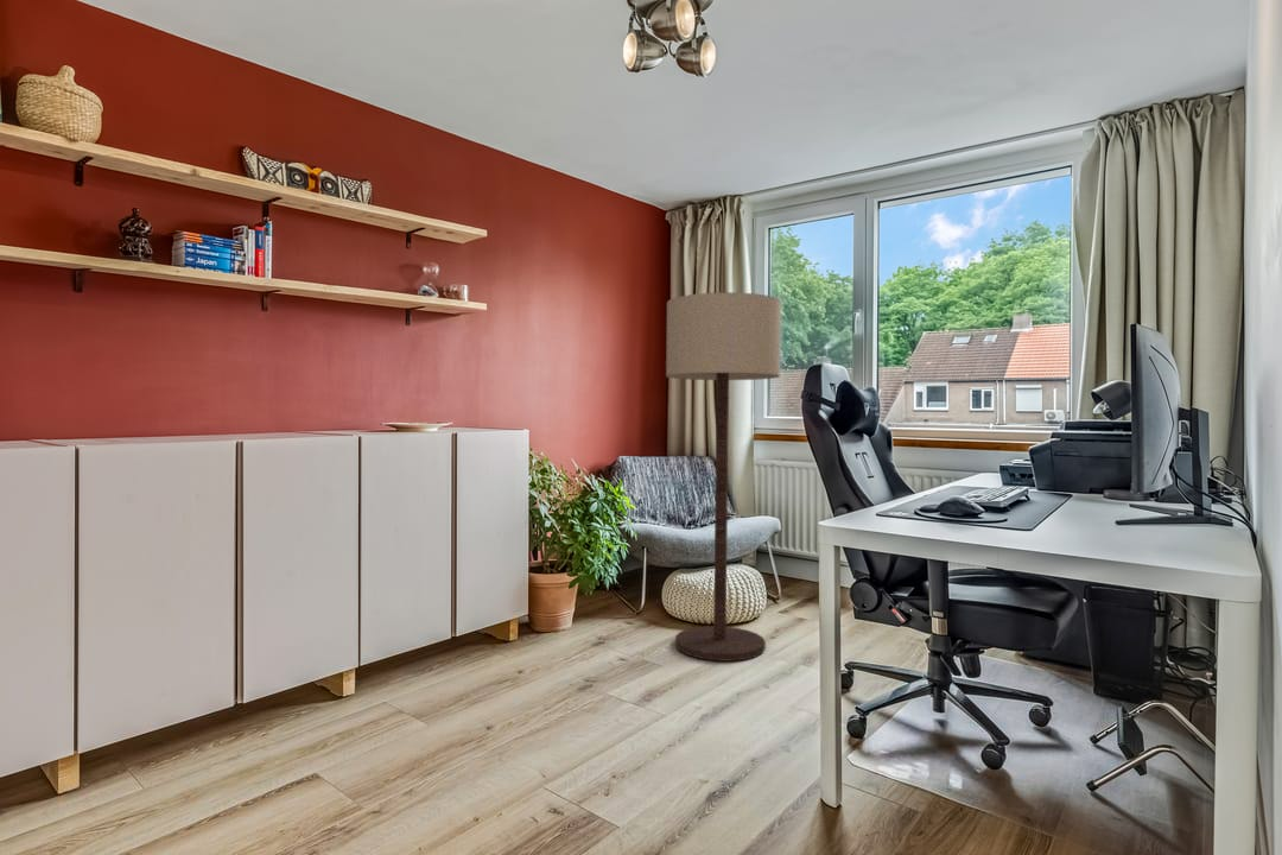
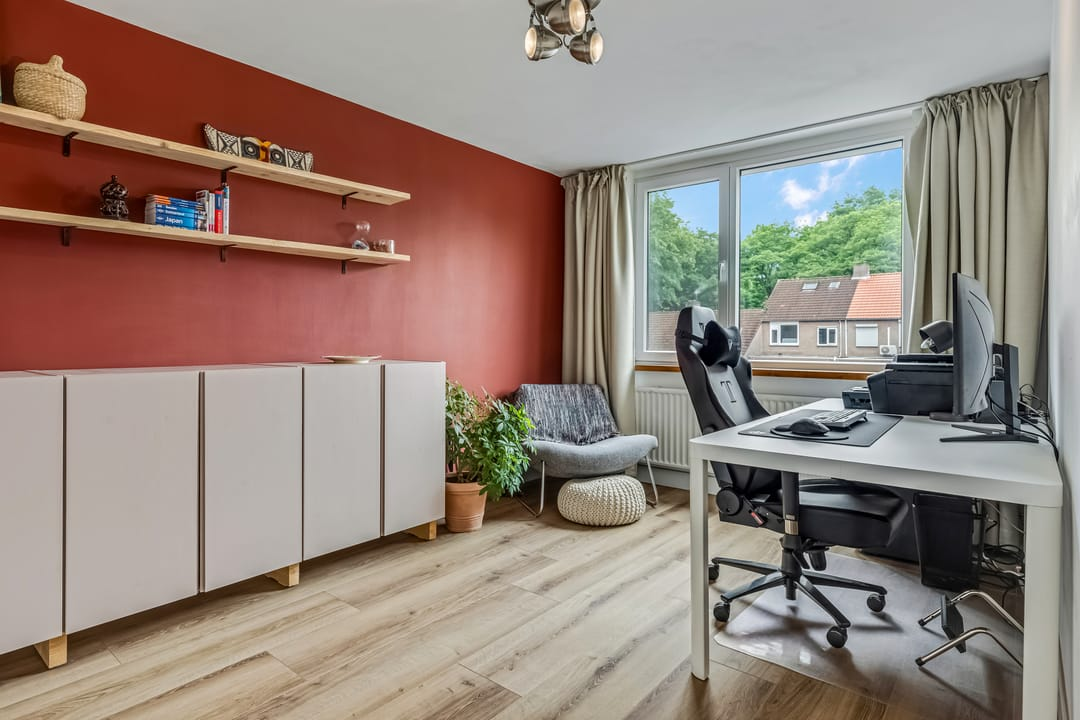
- floor lamp (721, 474)
